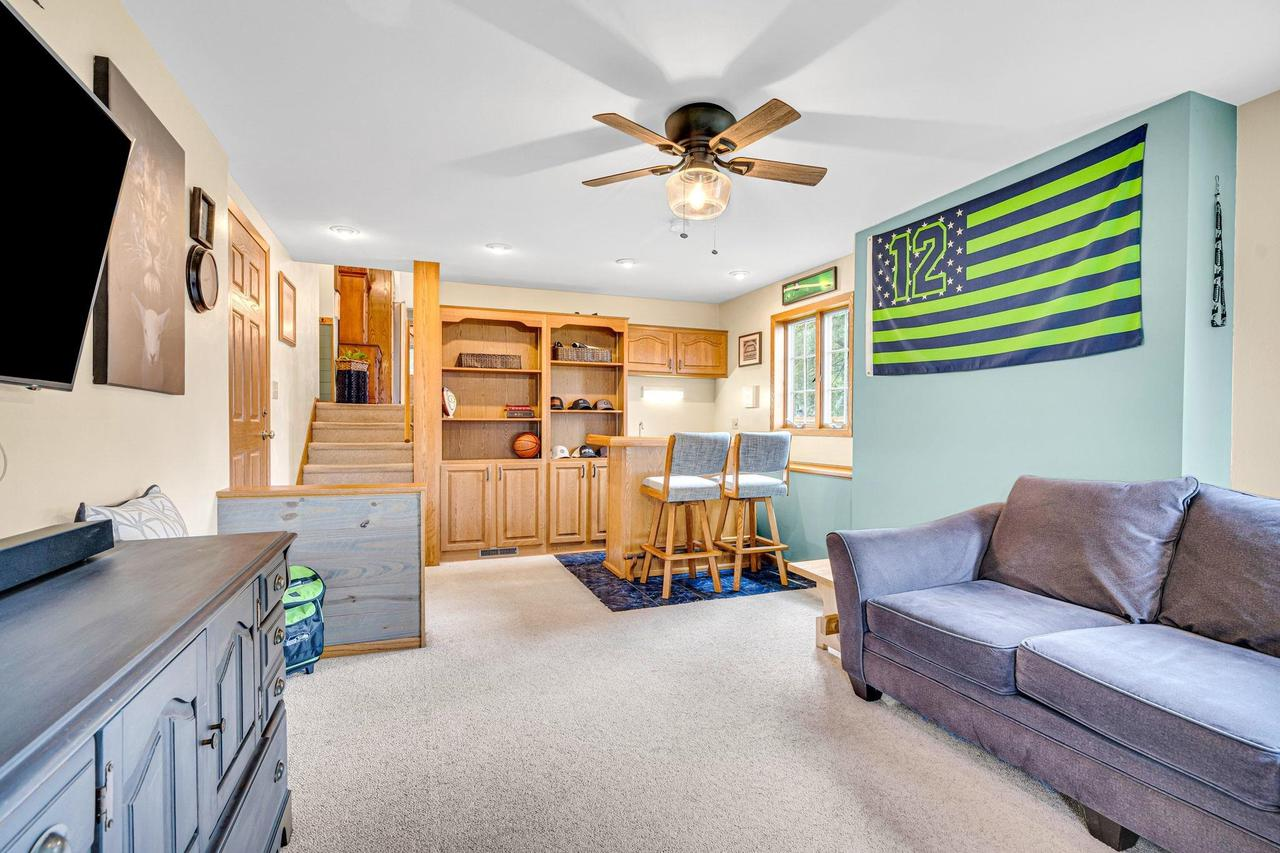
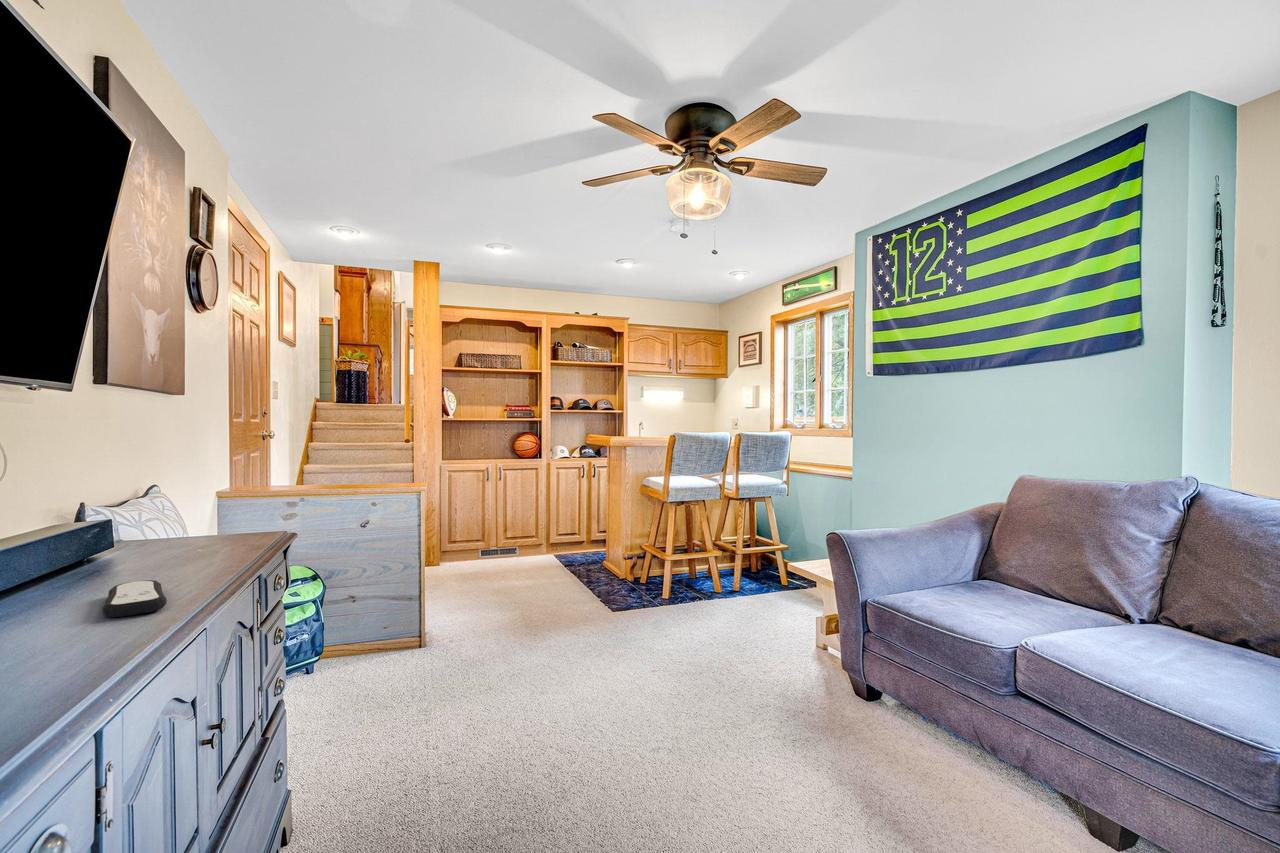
+ remote control (135, 596)
